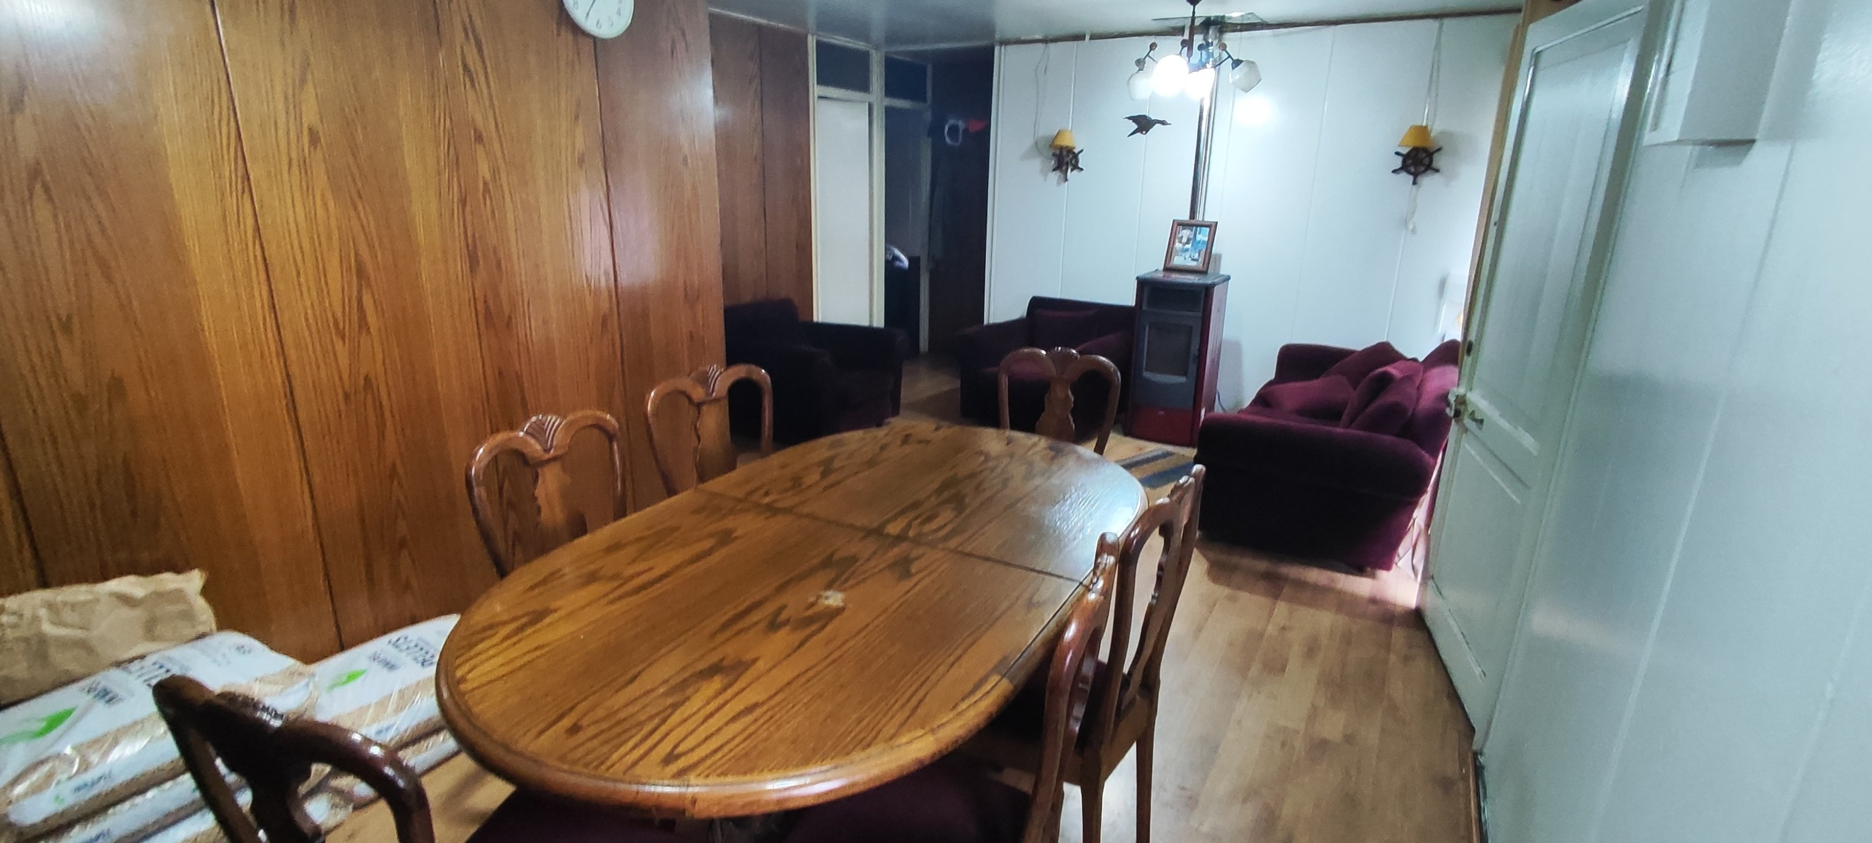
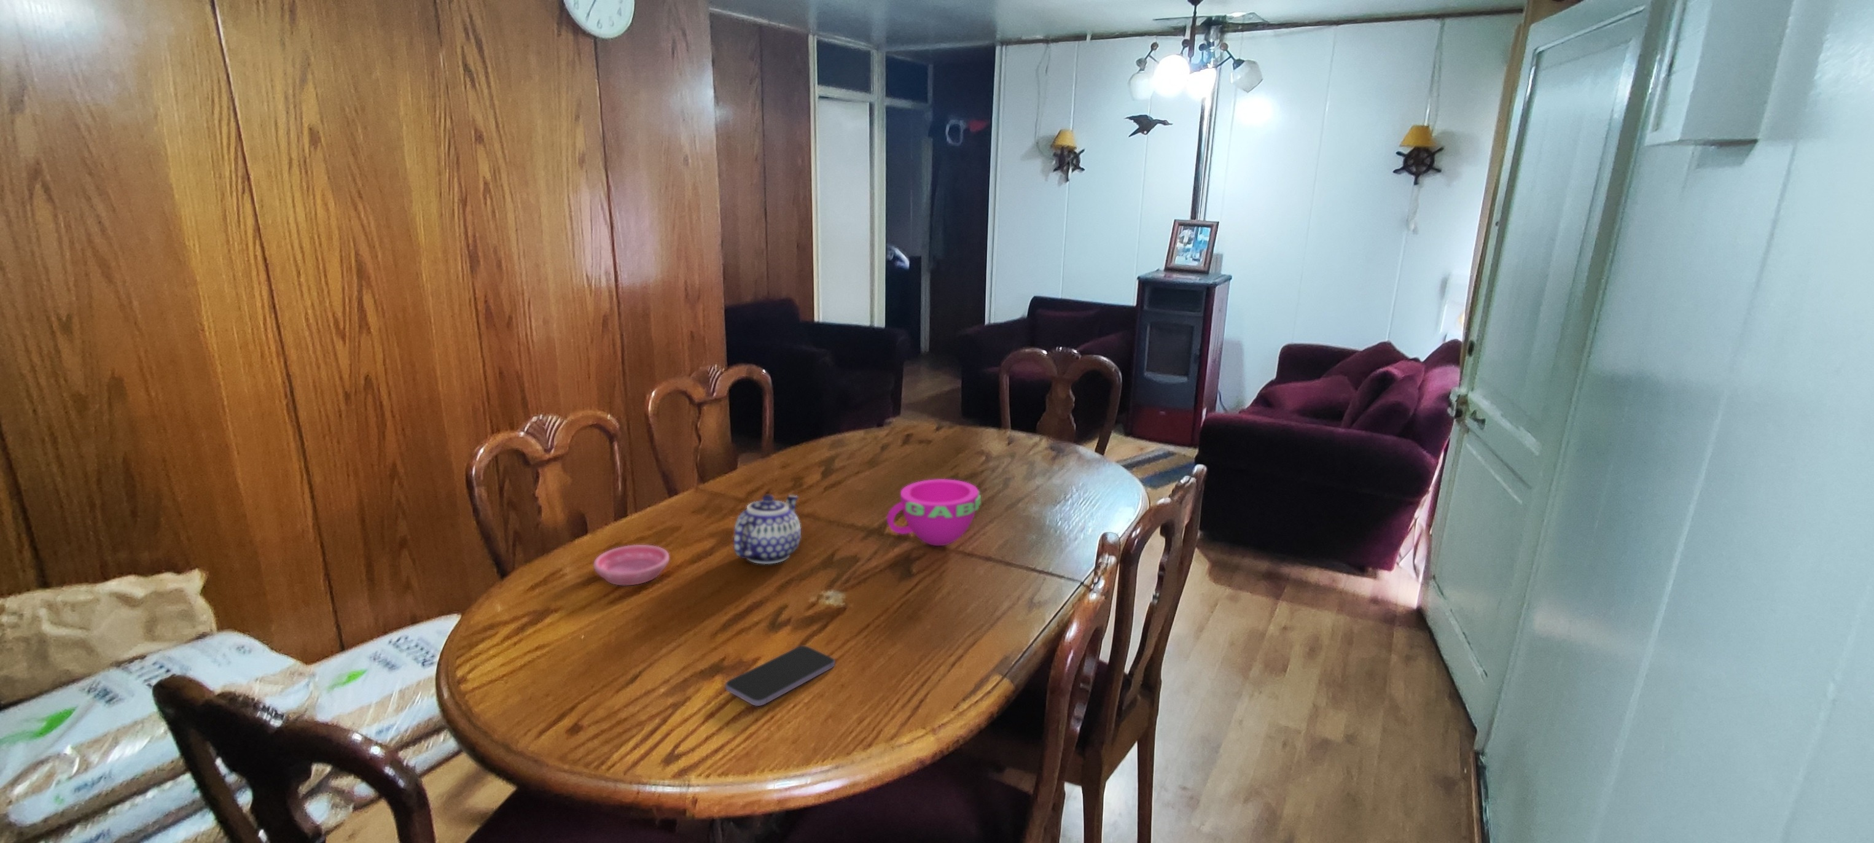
+ bowl (933, 517)
+ teapot (767, 525)
+ saucer (632, 566)
+ smartphone (782, 673)
